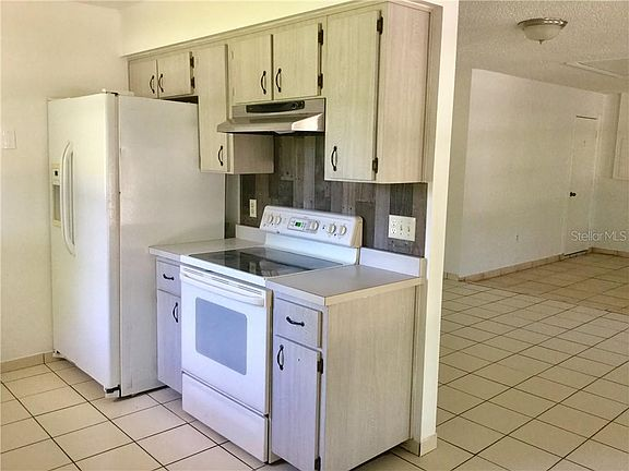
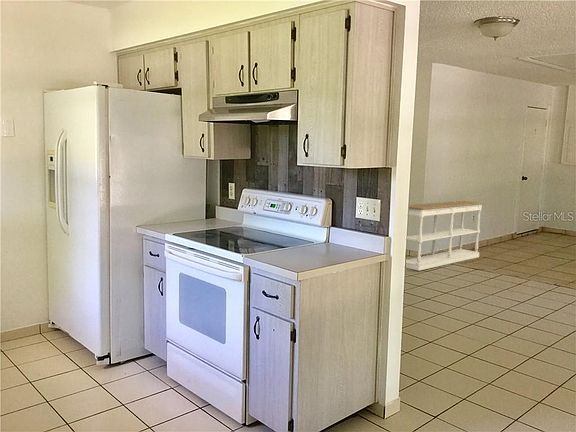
+ console table (442, 232)
